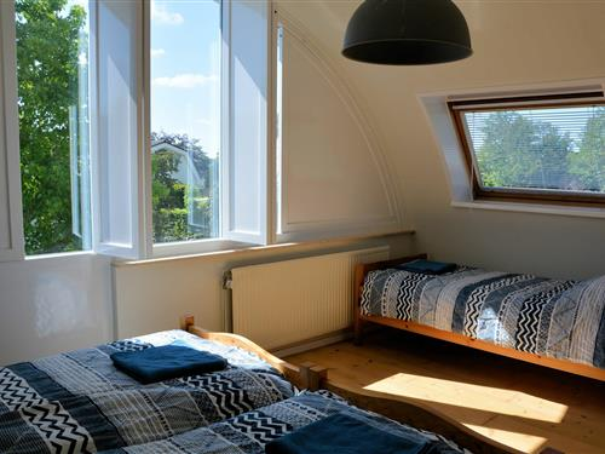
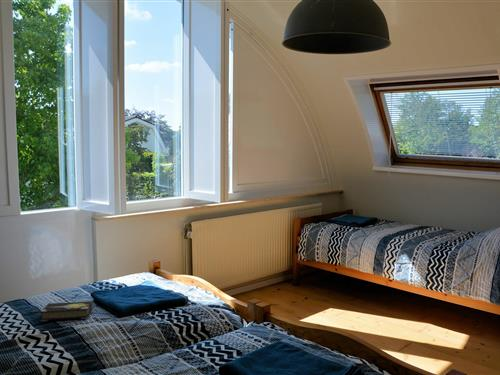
+ hardback book (67, 309)
